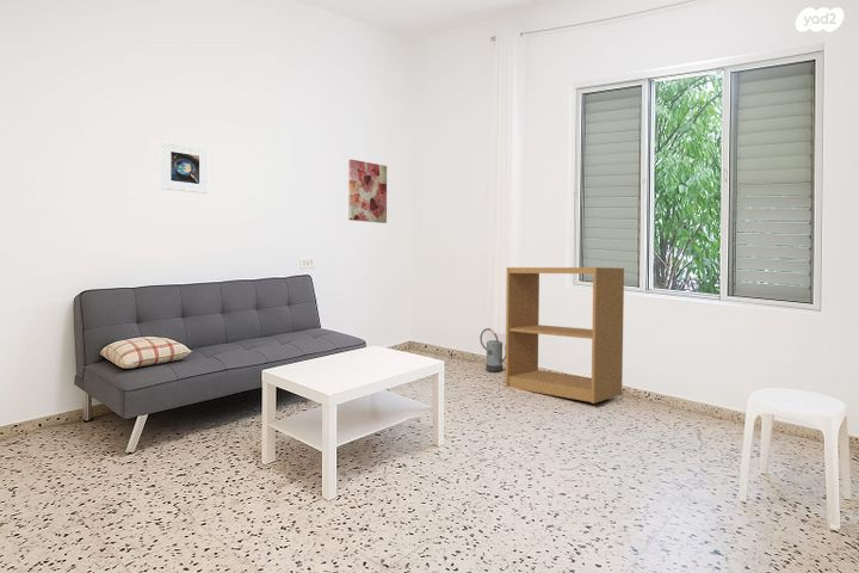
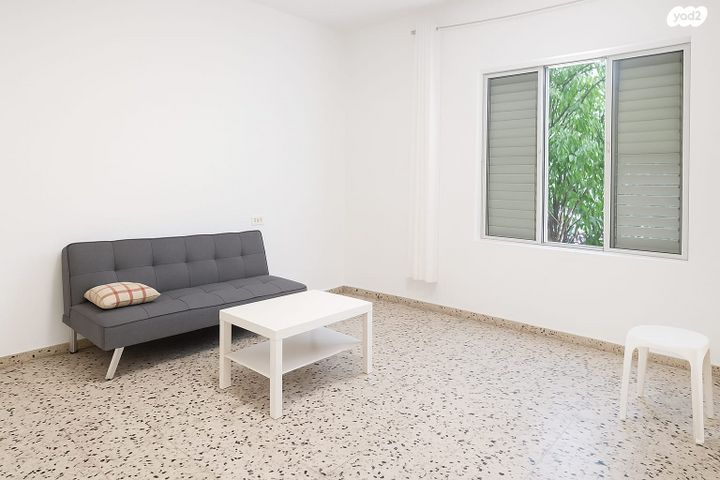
- wall art (367, 192)
- bookshelf (563, 328)
- watering can (494, 349)
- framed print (185, 167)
